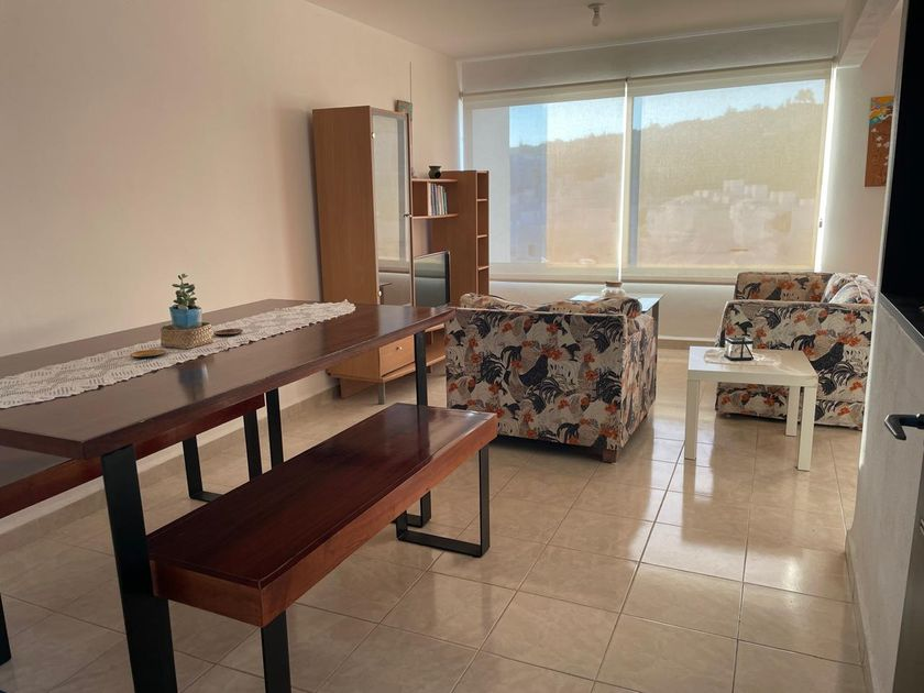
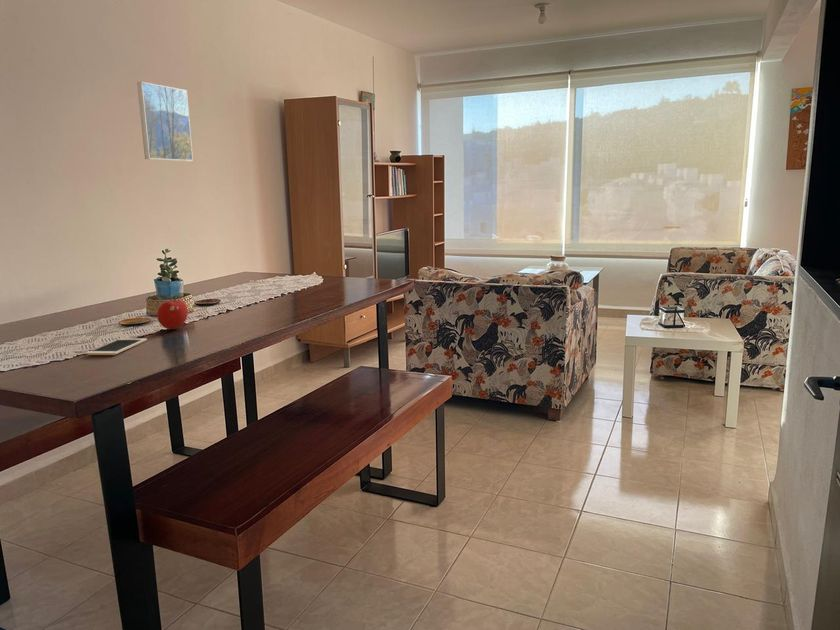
+ fruit (172, 312)
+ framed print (166, 123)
+ cell phone (118, 346)
